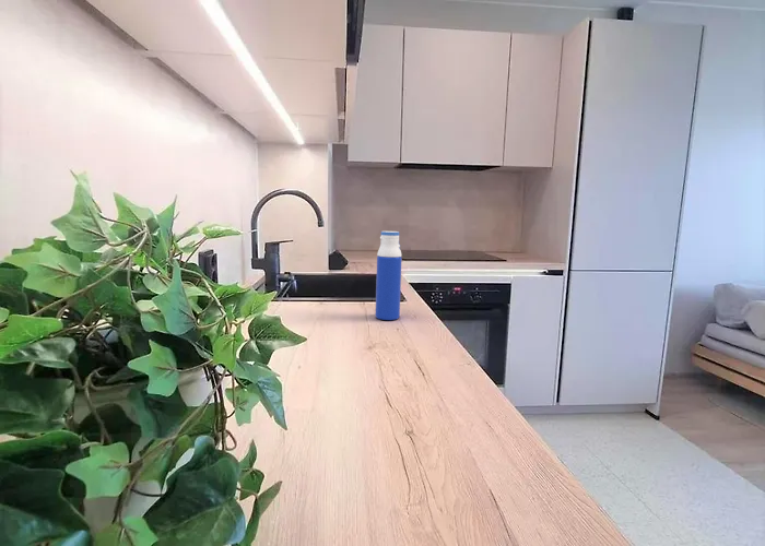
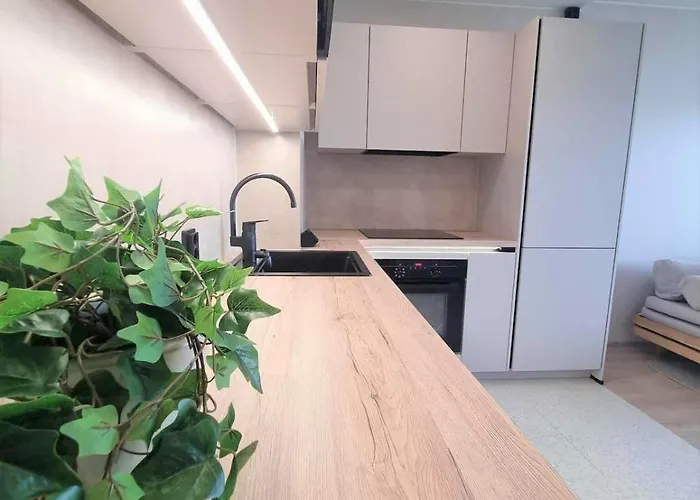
- water bottle (388, 274)
